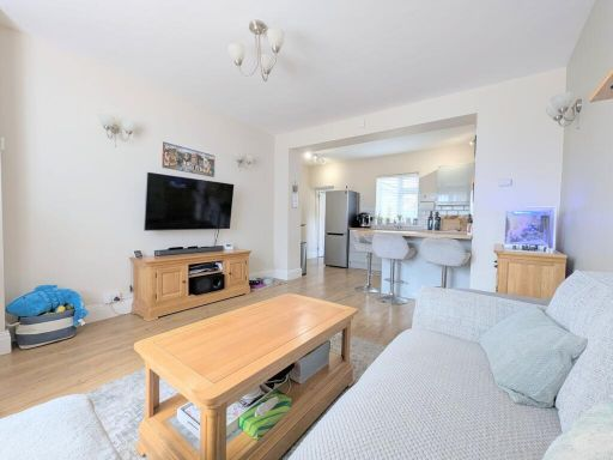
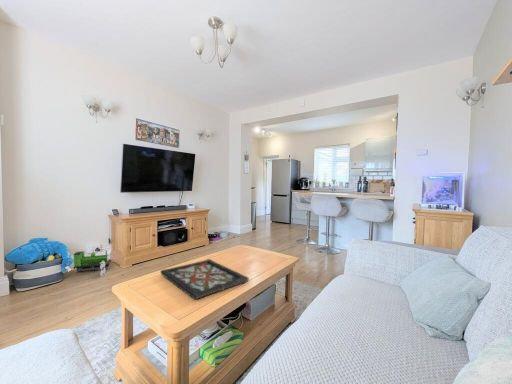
+ decorative tray (203, 275)
+ toy train (90, 263)
